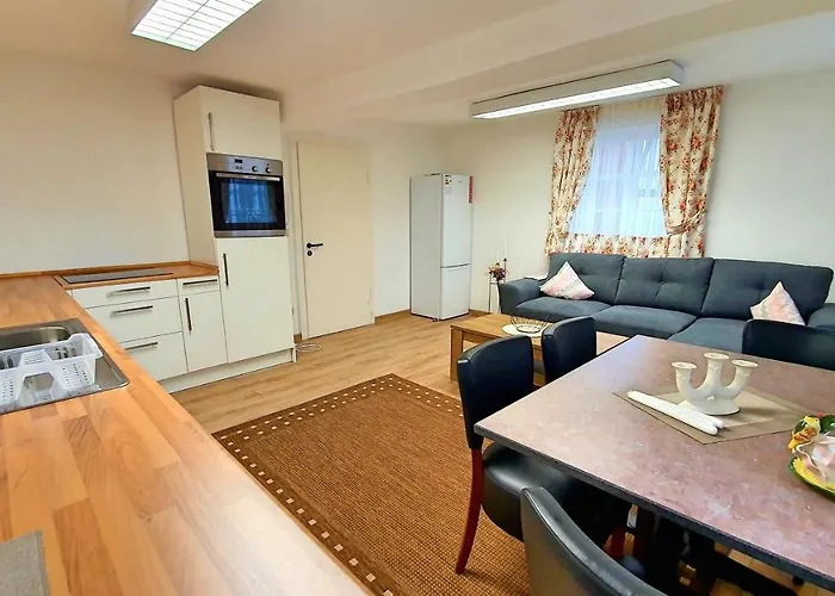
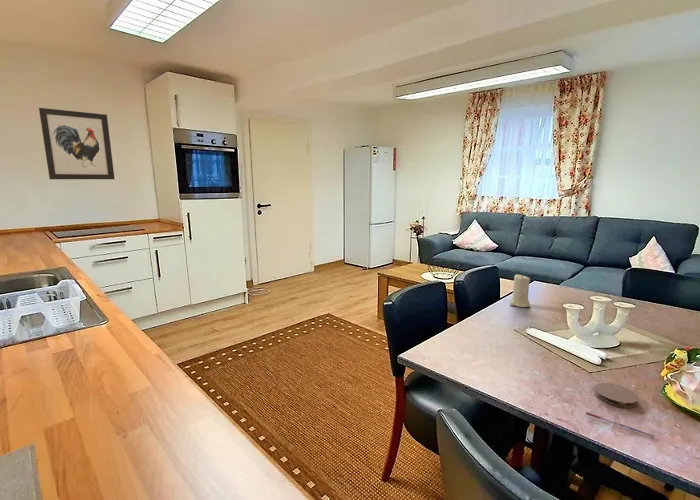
+ candle (520, 289)
+ wall art (79, 146)
+ pen (618, 423)
+ coaster (615, 394)
